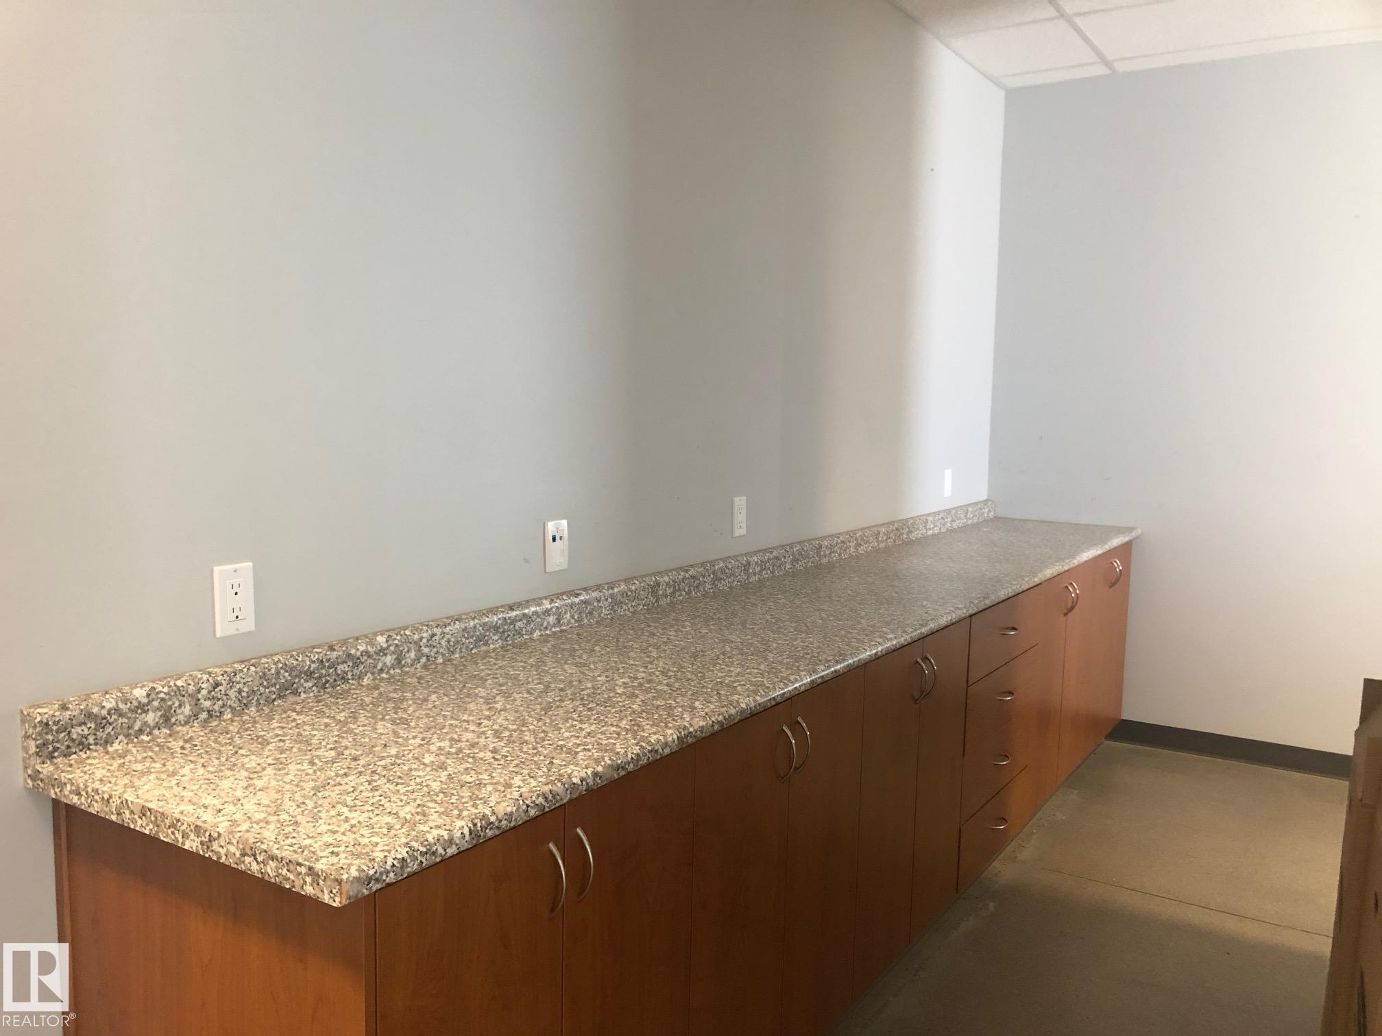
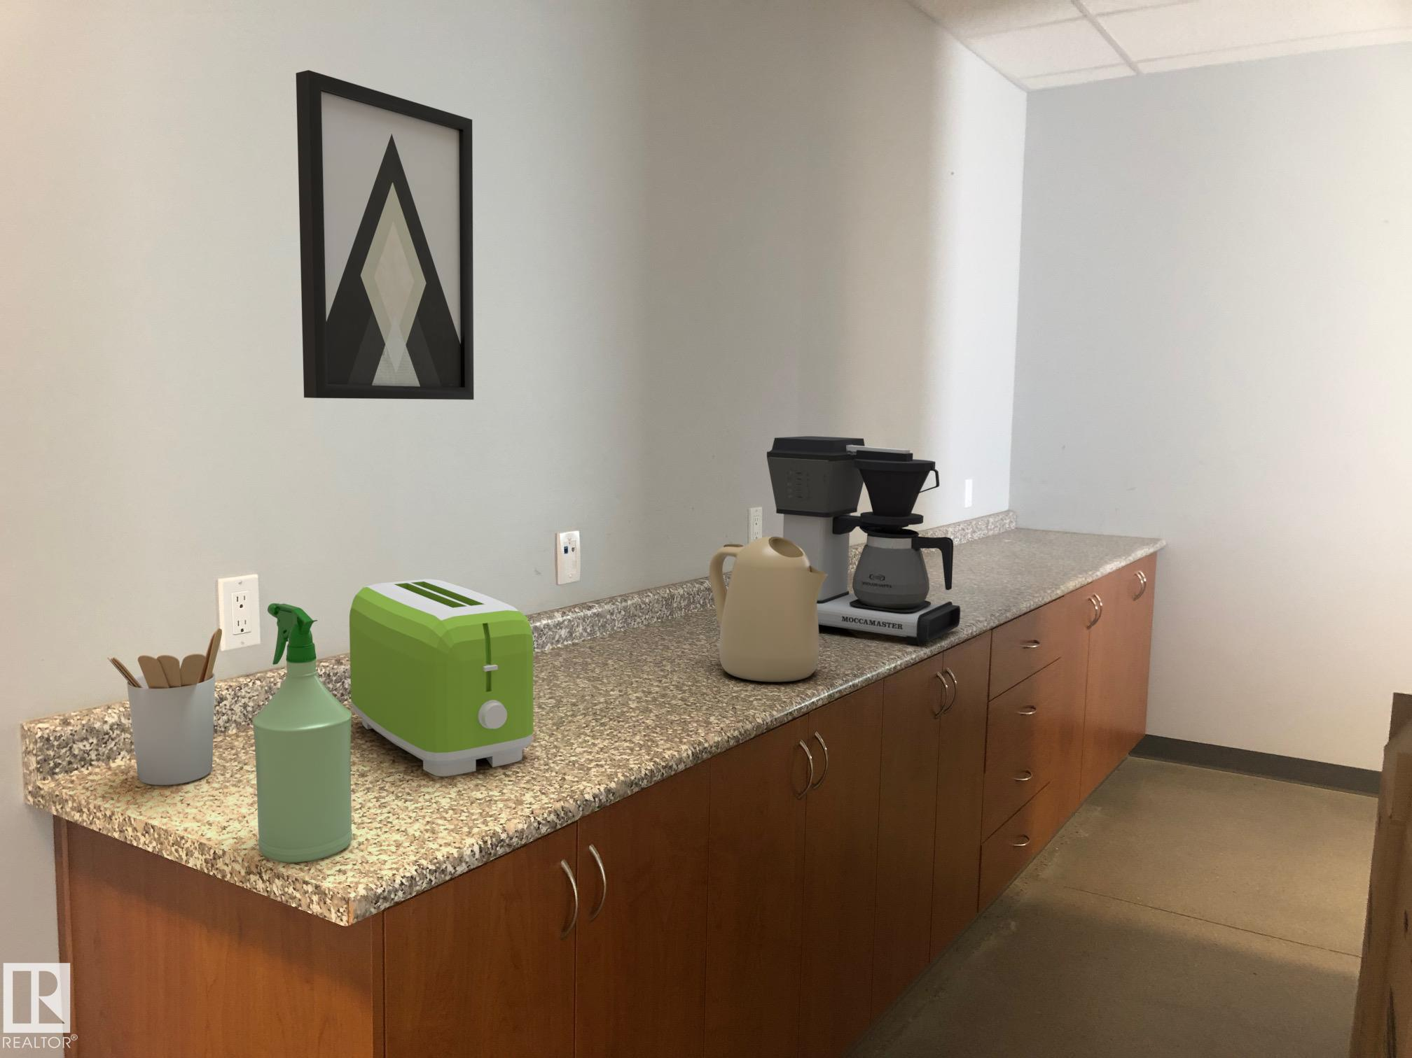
+ utensil holder (173, 708)
+ kettle (765, 603)
+ coffee maker (863, 531)
+ spray bottle (304, 728)
+ wall art (392, 250)
+ toaster (438, 667)
